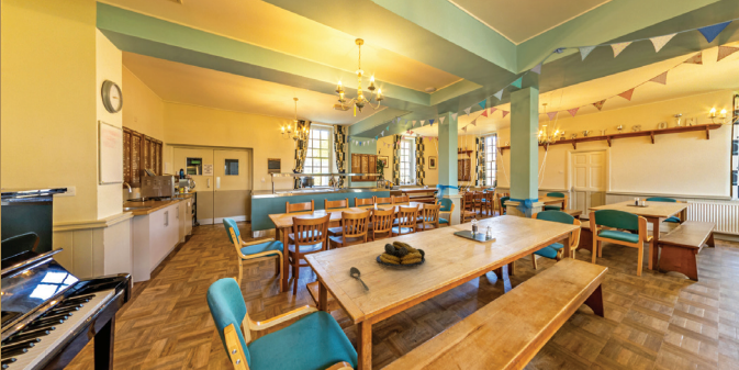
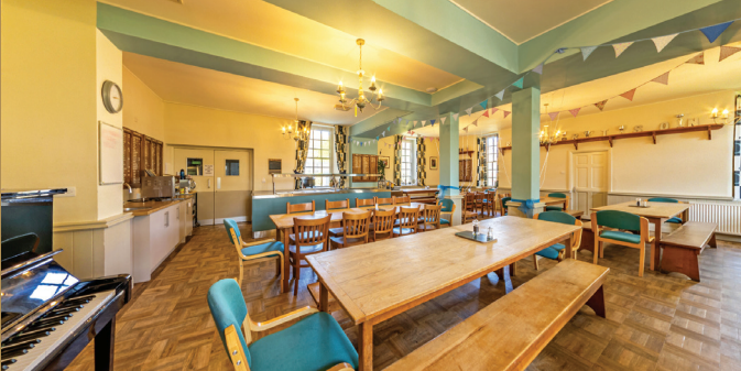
- fruit bowl (400, 250)
- stirrer (359, 278)
